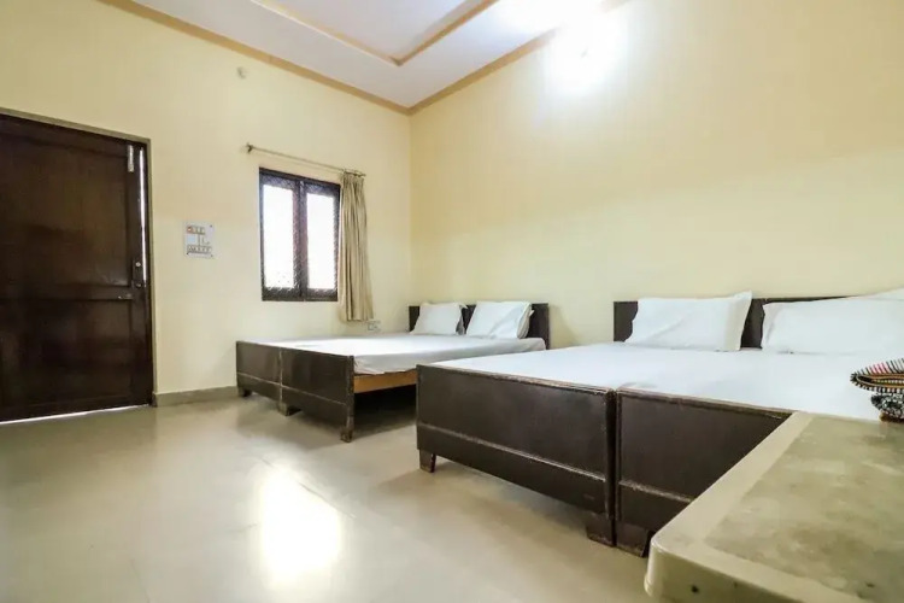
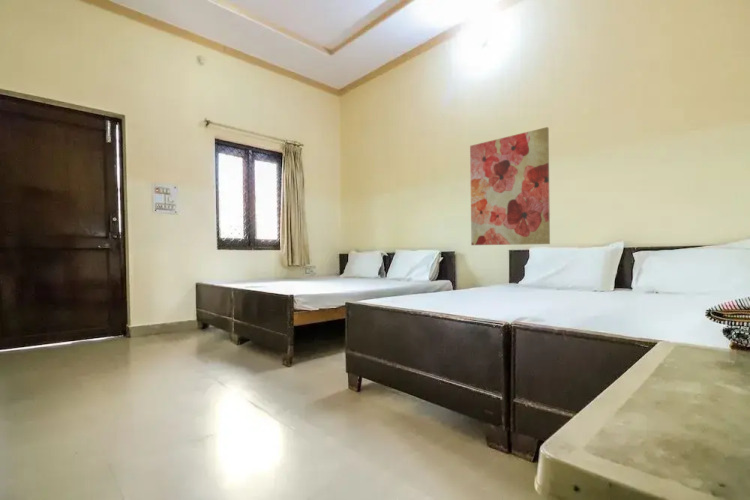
+ wall art (506, 191)
